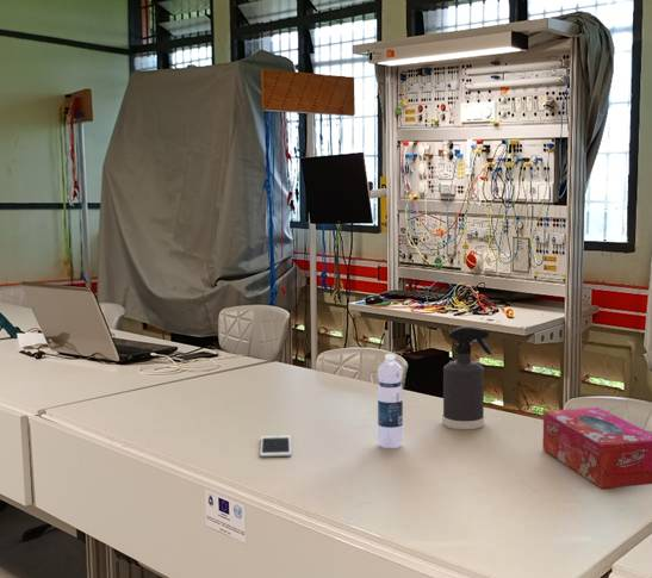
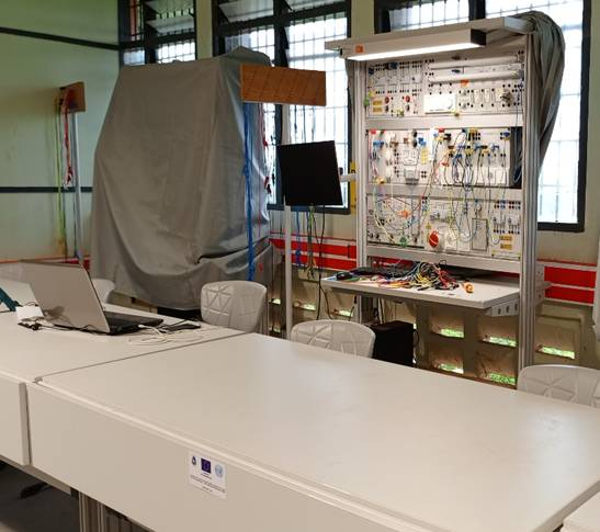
- tissue box (598, 445)
- water bottle (390, 400)
- cell phone (275, 446)
- spray bottle (466, 375)
